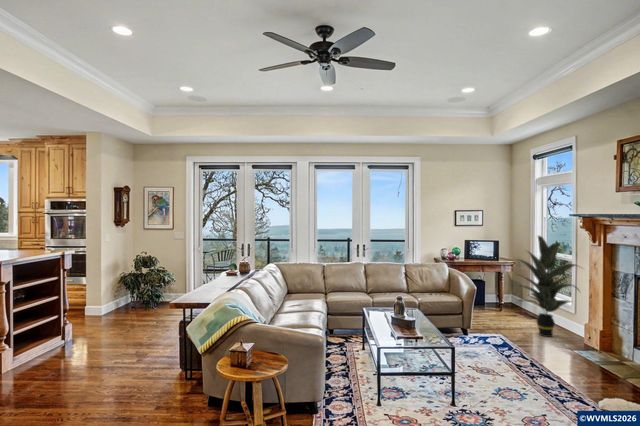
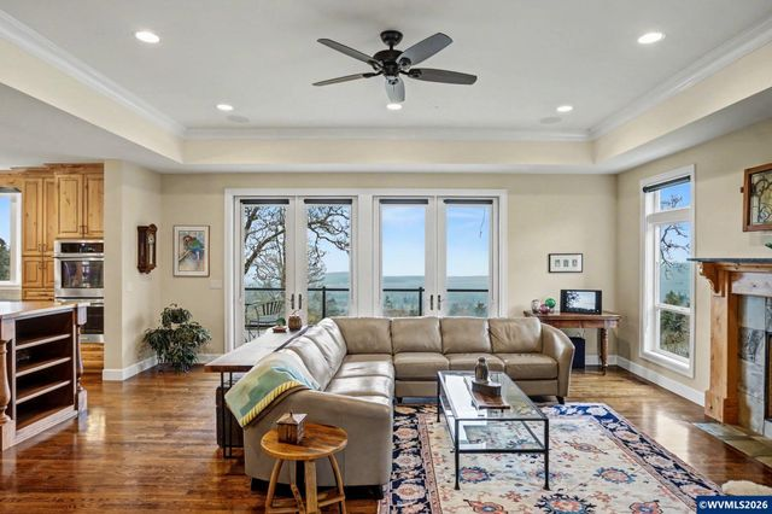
- indoor plant (545, 285)
